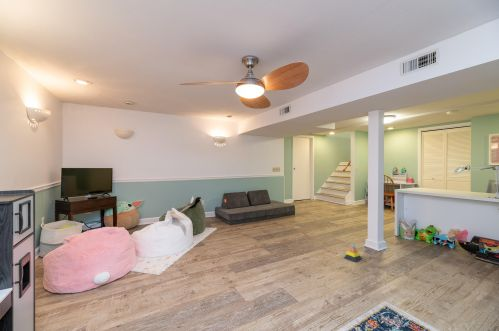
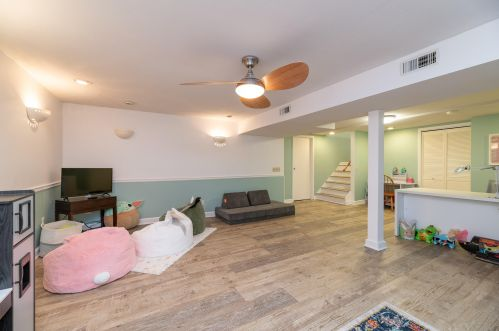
- stacking toy (353, 251)
